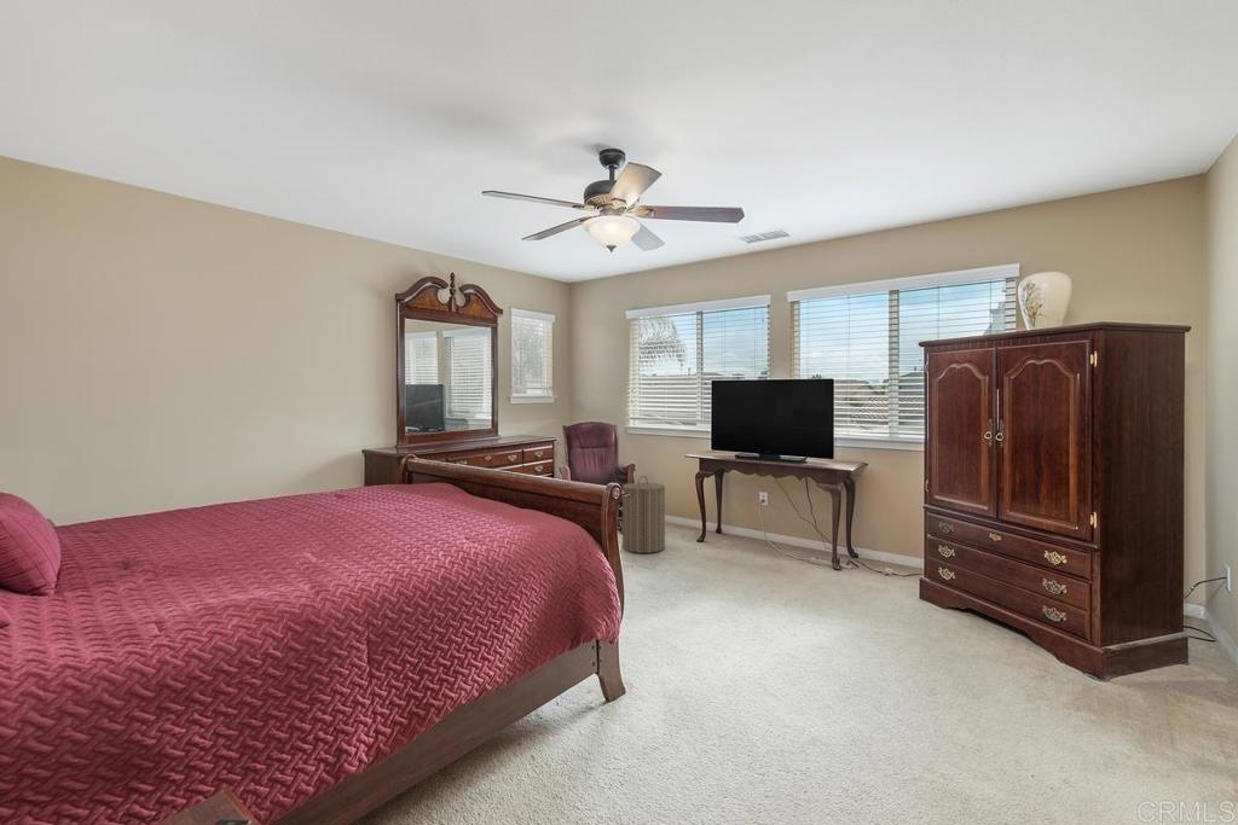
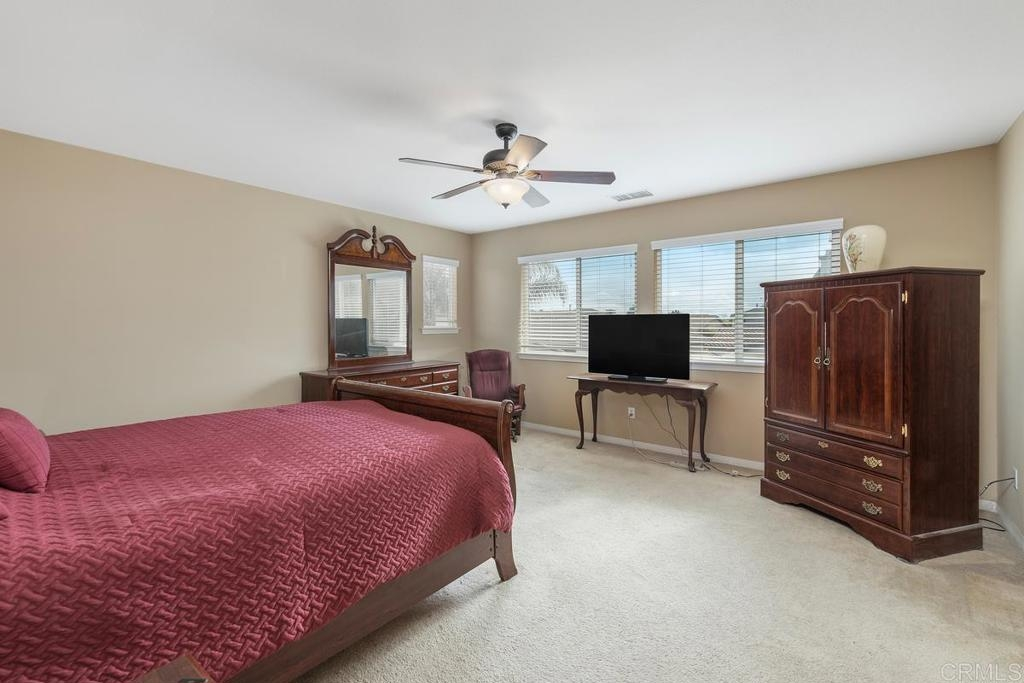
- laundry hamper (643, 511)
